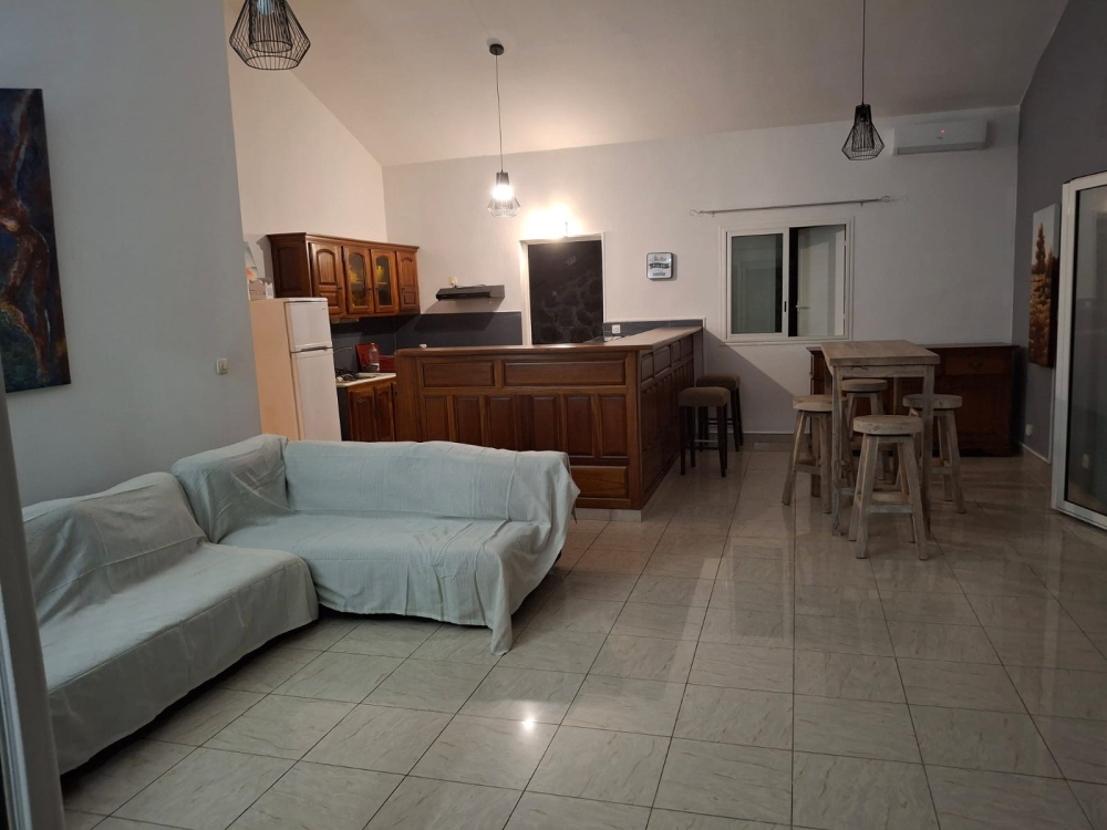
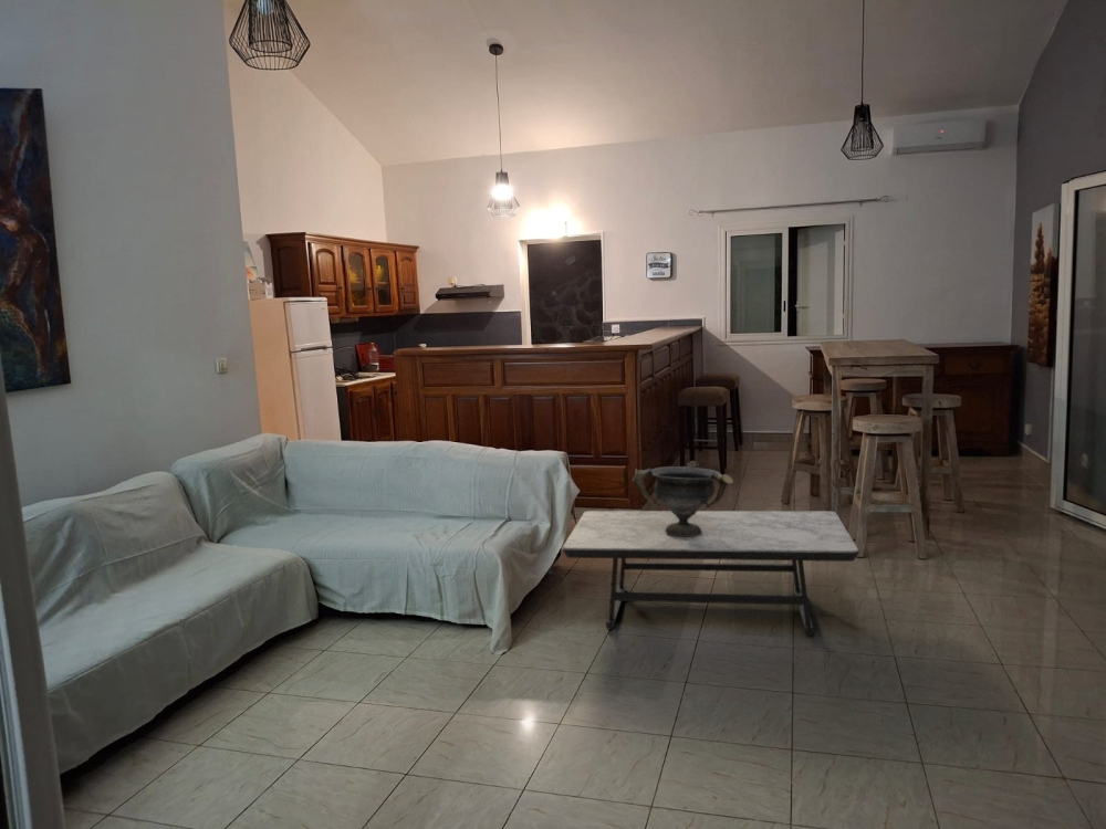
+ decorative bowl (676, 496)
+ coffee table (706, 569)
